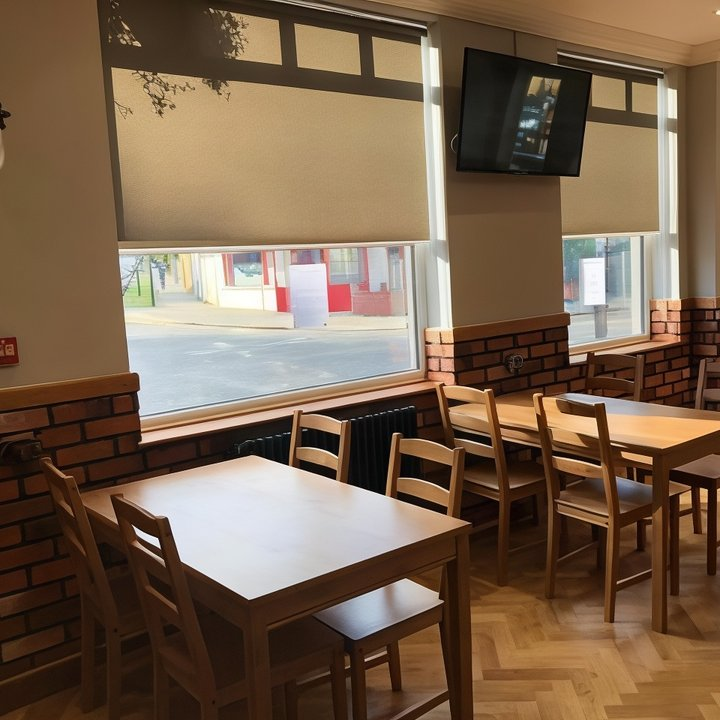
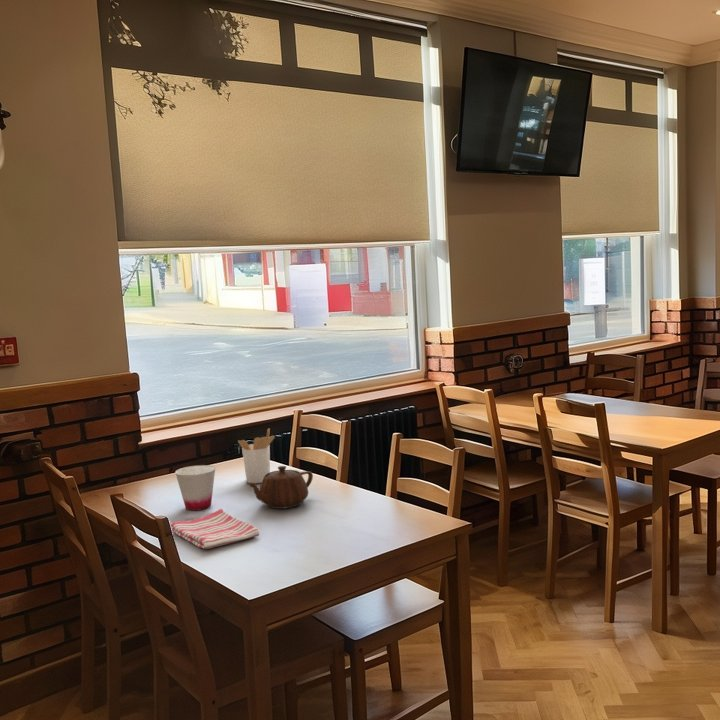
+ cup (196, 488)
+ utensil holder (259, 456)
+ dish towel (213, 528)
+ teapot (281, 485)
